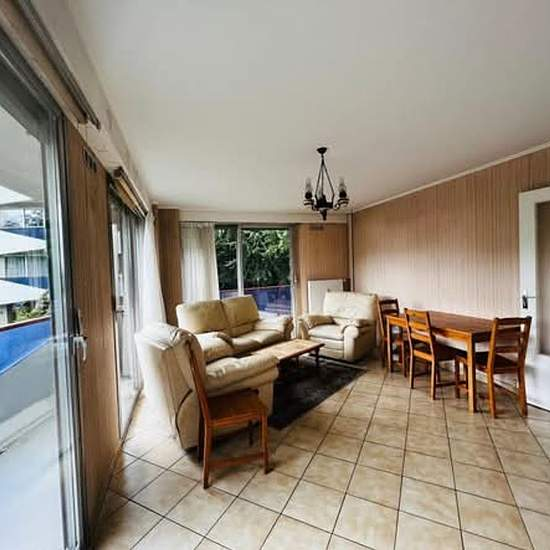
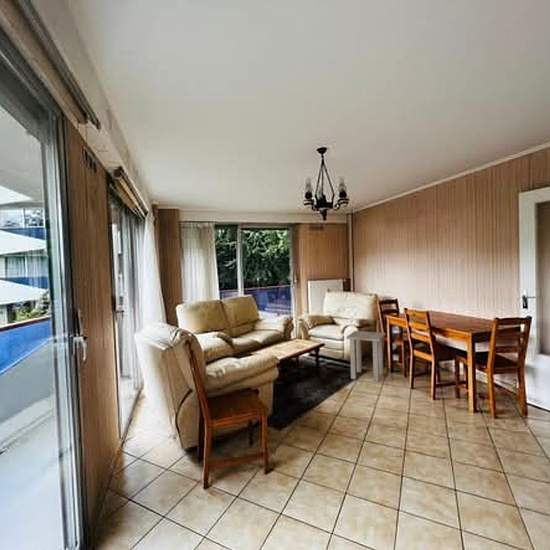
+ side table (360, 355)
